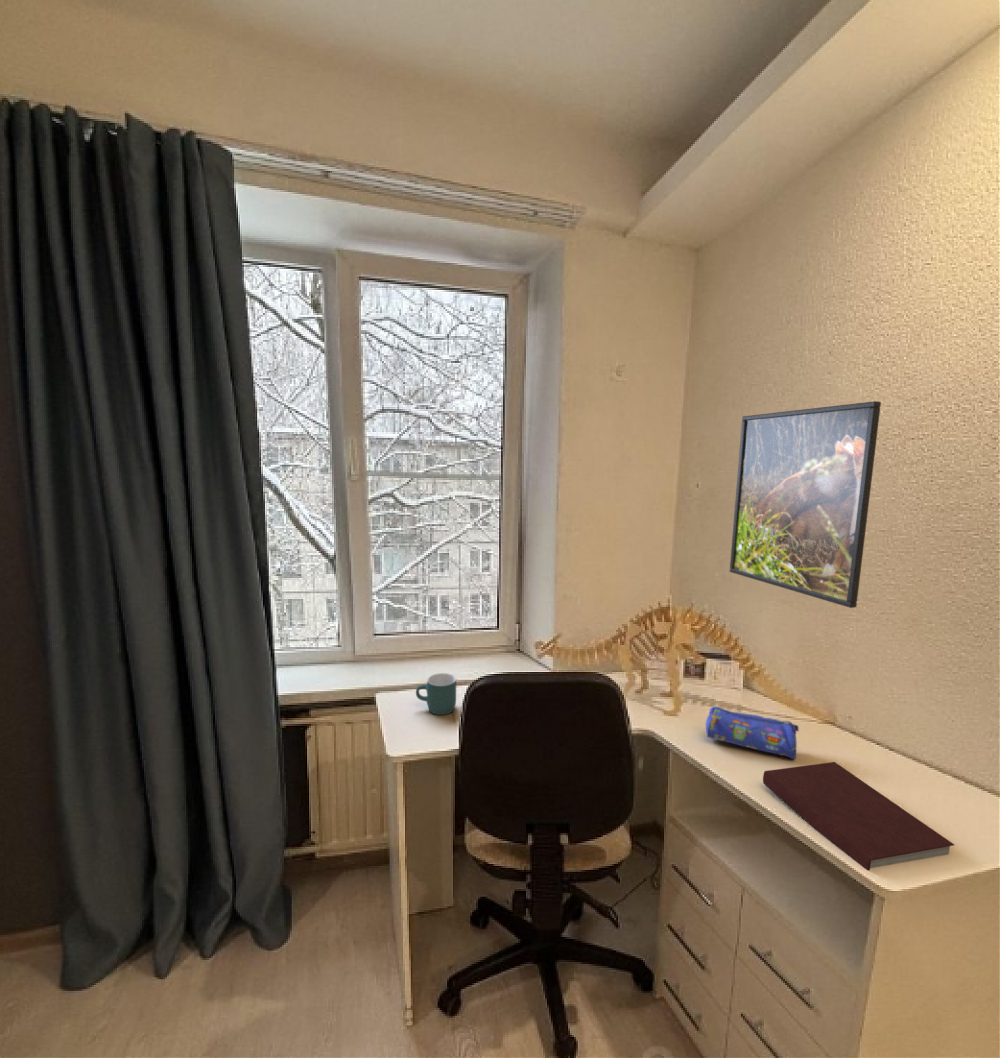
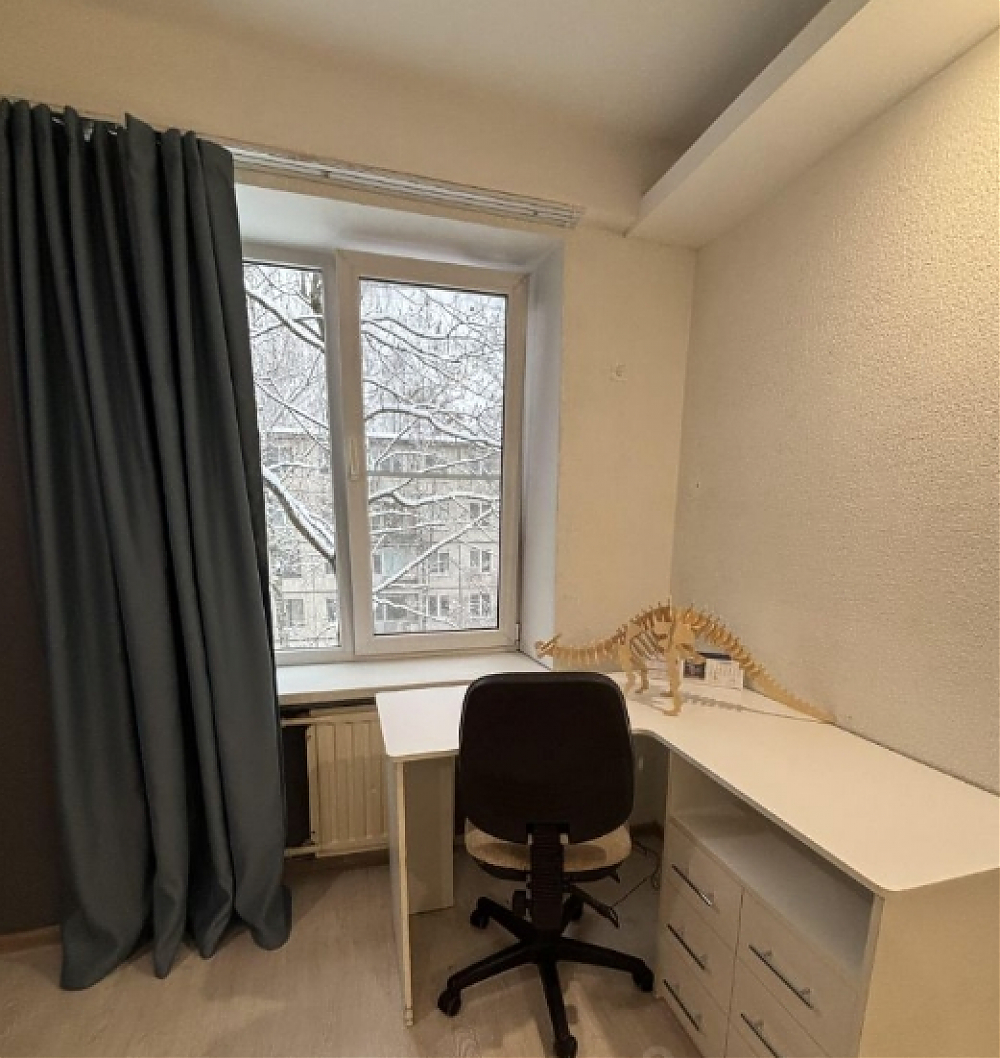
- mug (436, 694)
- notebook (848, 810)
- pencil case (751, 729)
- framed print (792, 500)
